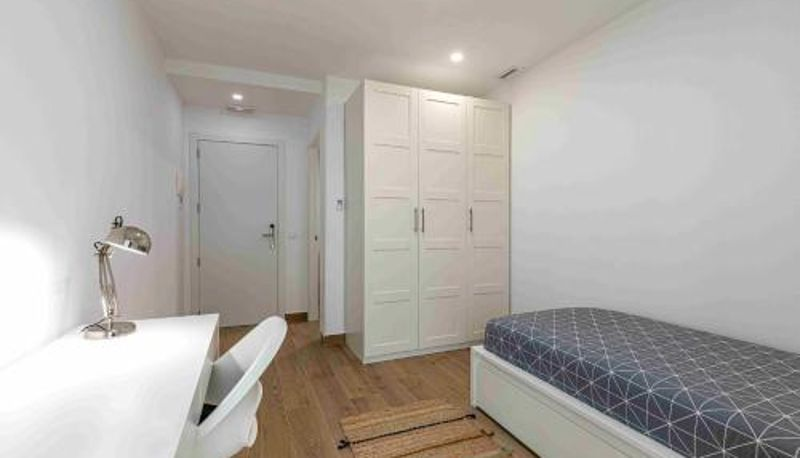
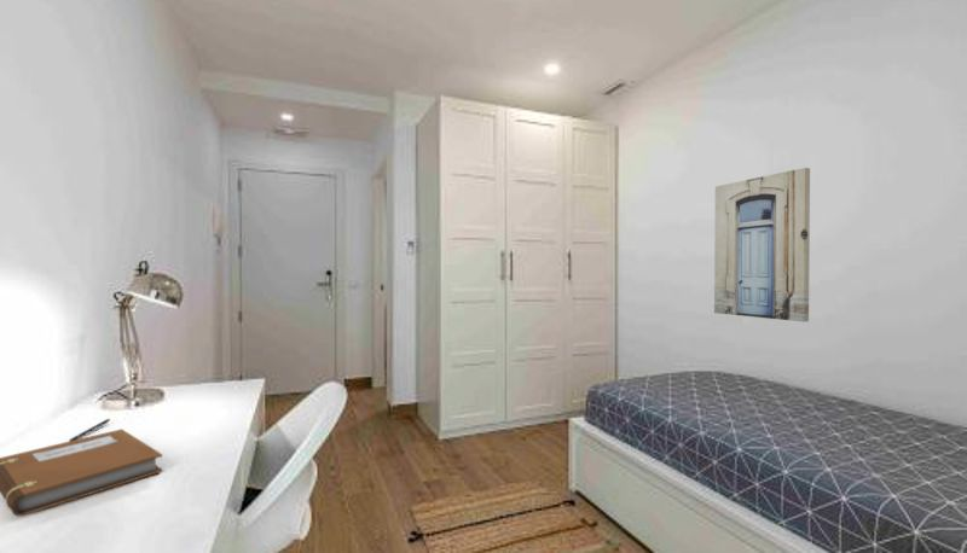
+ notebook (75, 465)
+ wall art (757, 248)
+ pen (89, 430)
